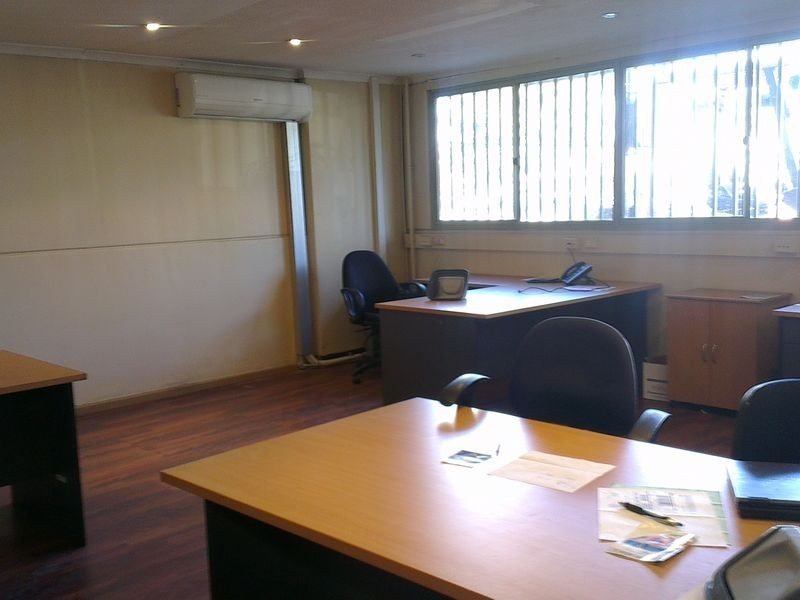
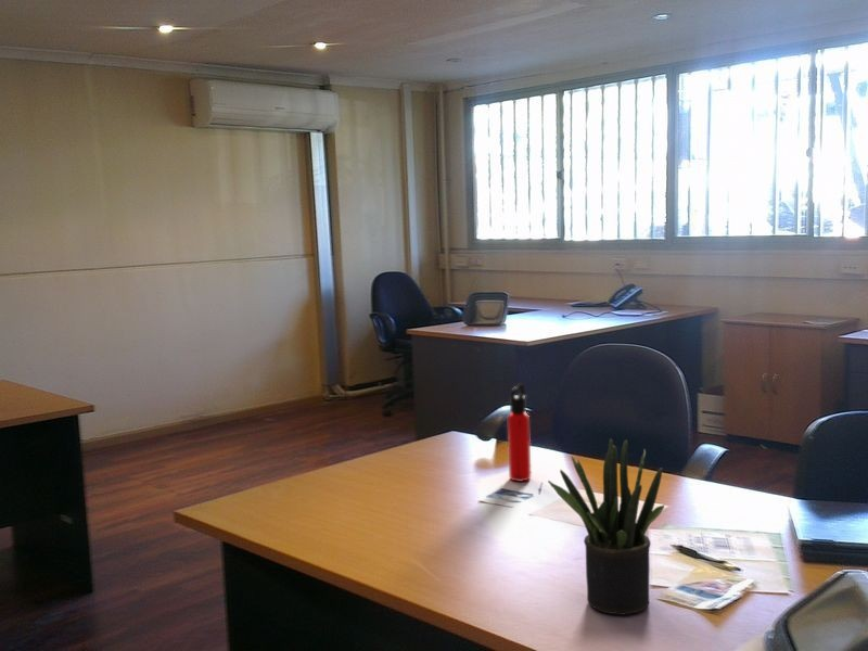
+ water bottle (519, 431)
+ potted plant (608, 522)
